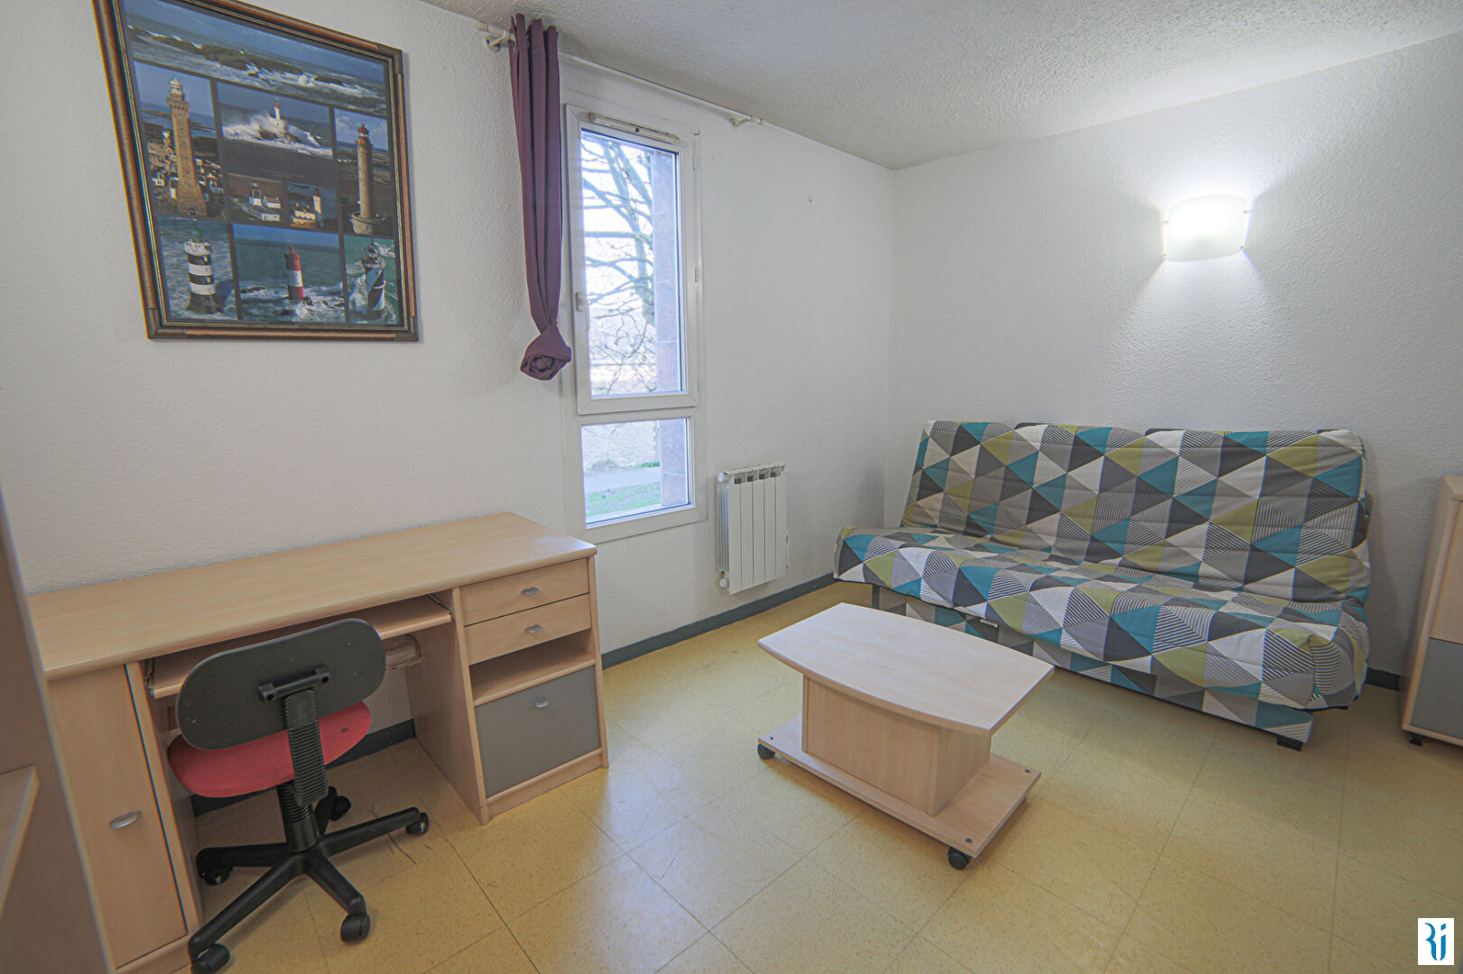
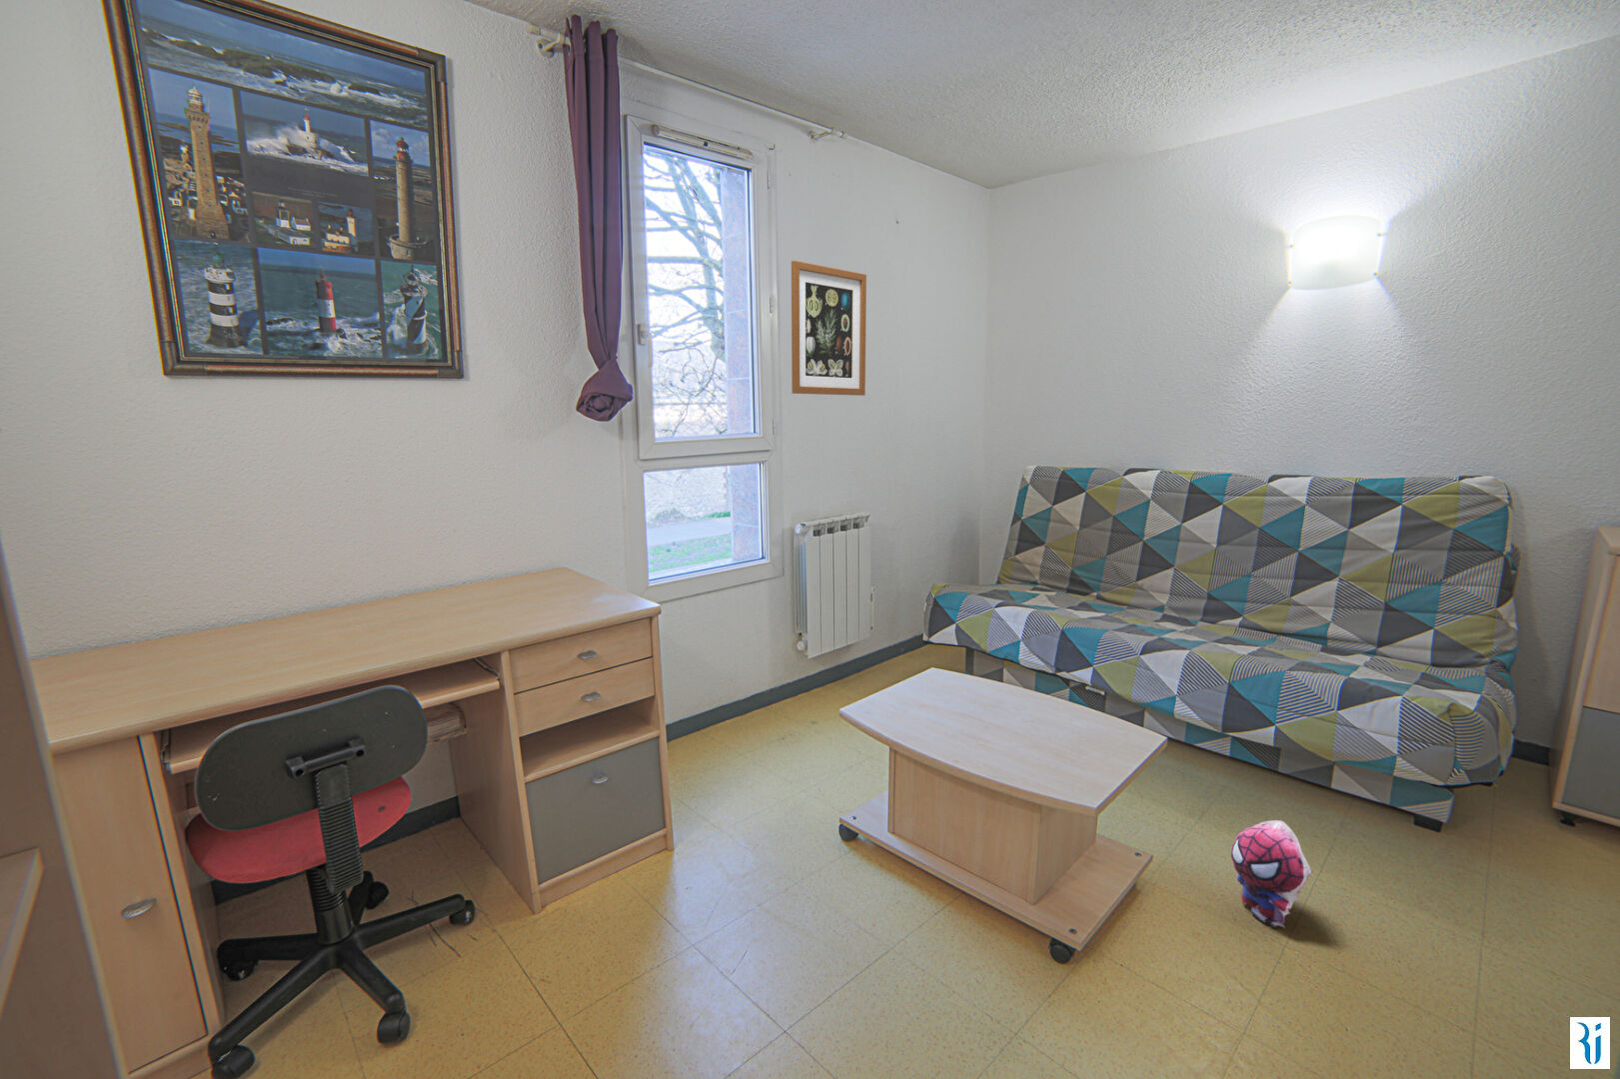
+ plush toy (1268, 868)
+ wall art (830, 331)
